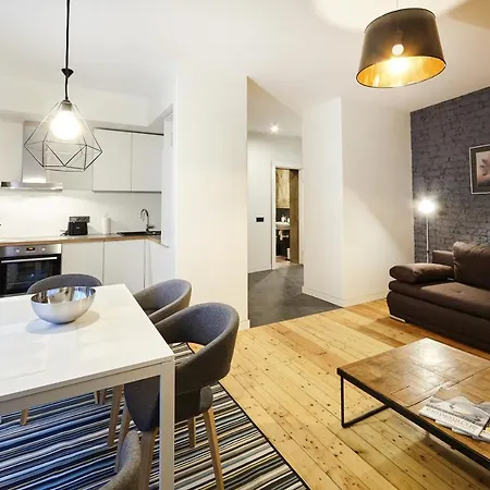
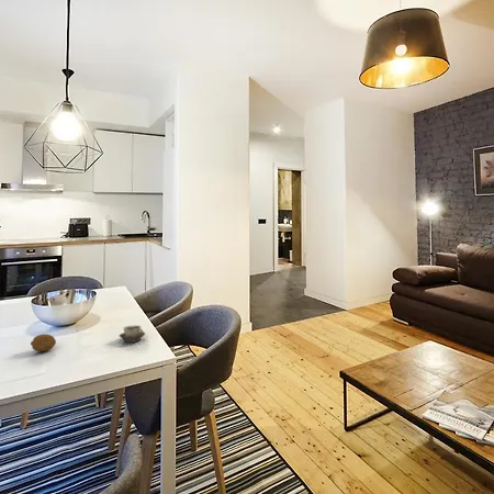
+ fruit (43, 343)
+ cup (132, 333)
